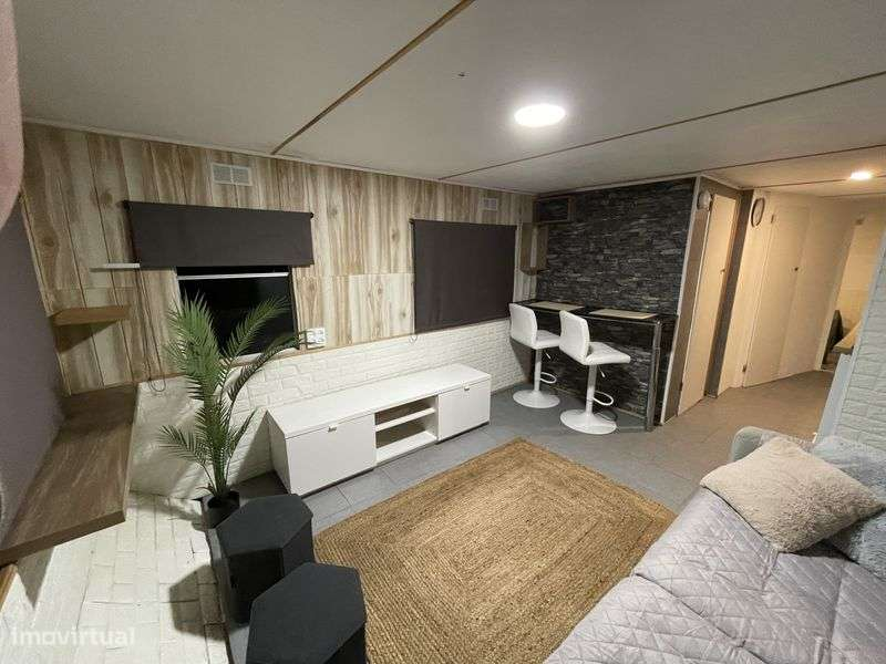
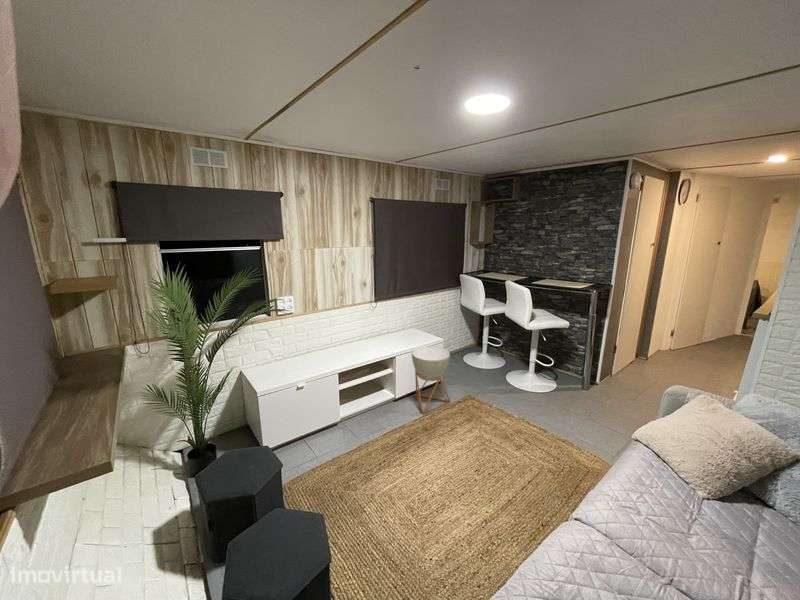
+ planter (430, 378)
